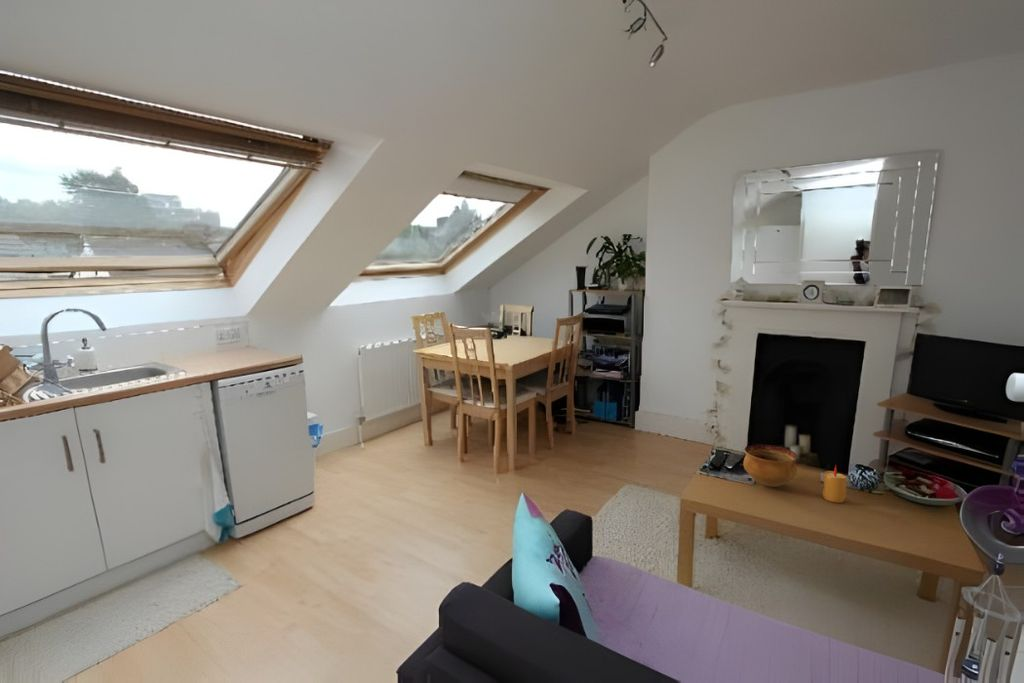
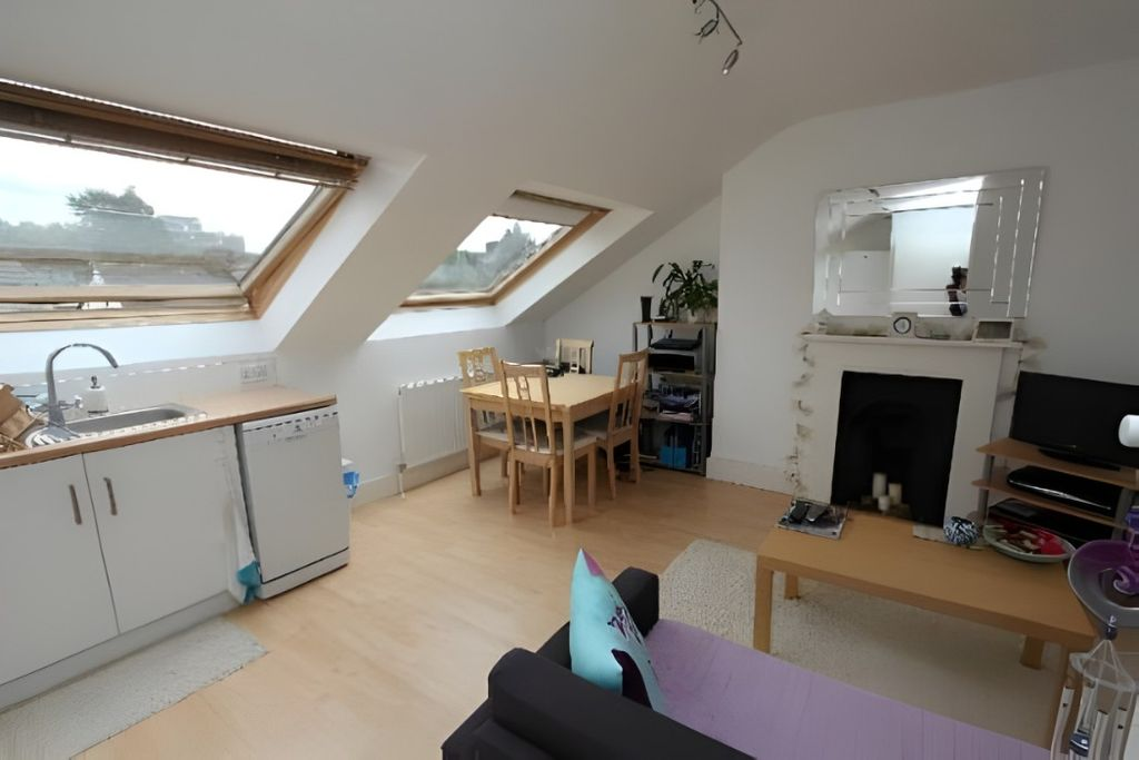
- bowl (769, 468)
- candle (834, 481)
